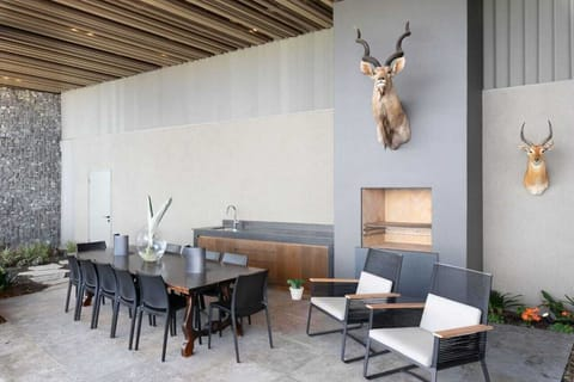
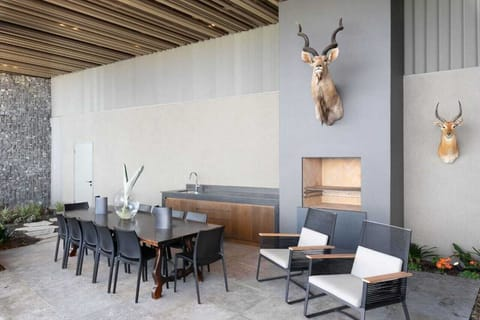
- potted plant (295, 289)
